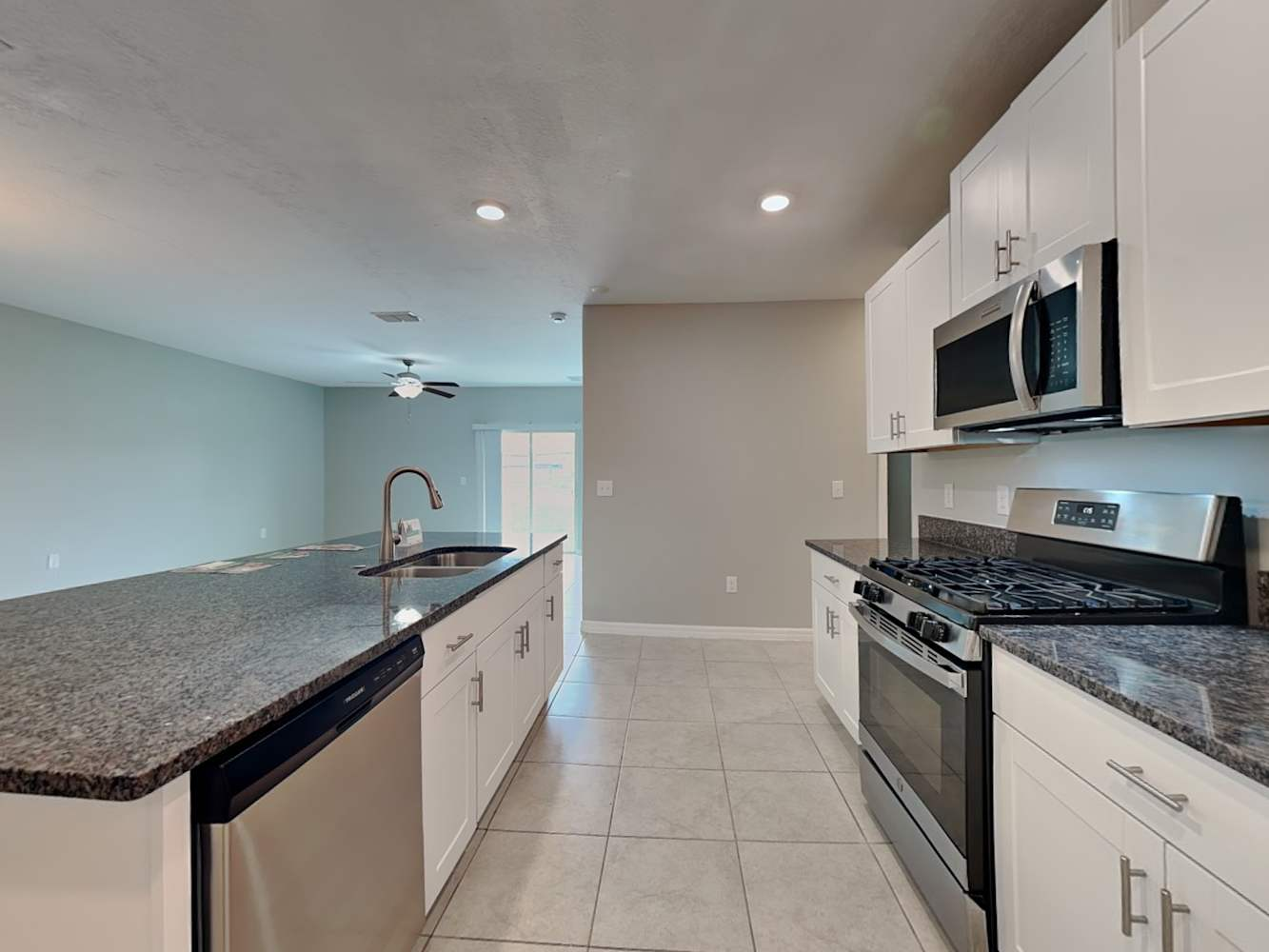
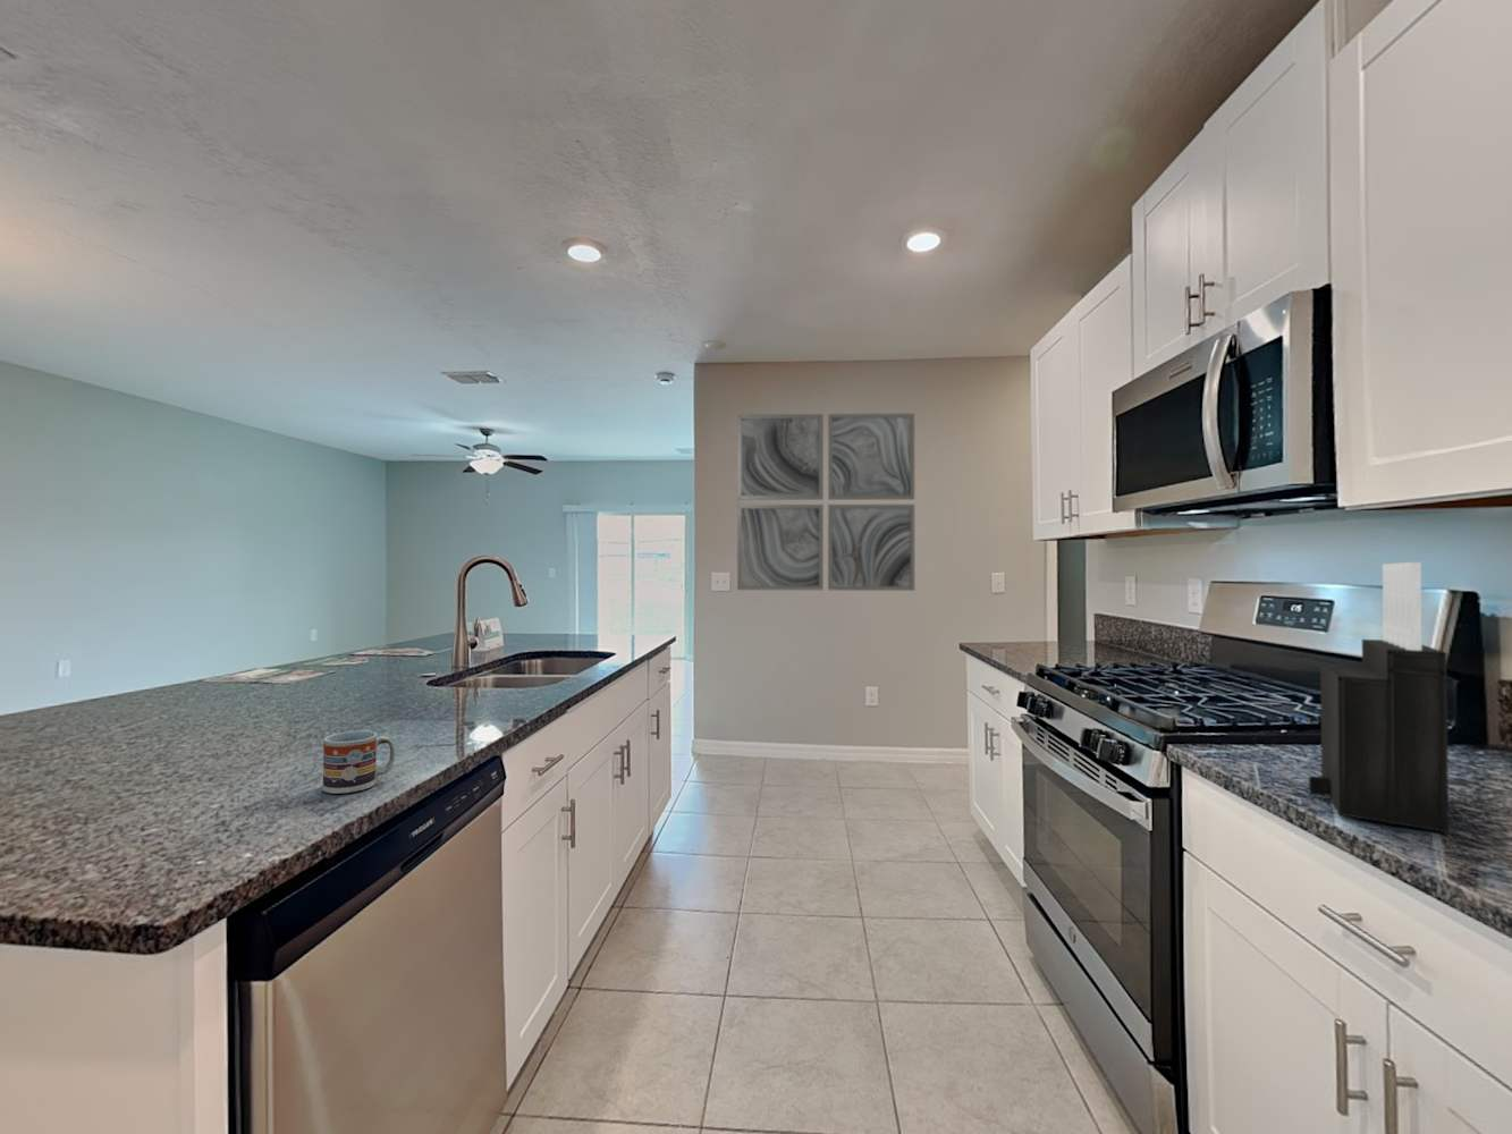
+ knife block (1365, 683)
+ cup (360, 759)
+ wall art (822, 499)
